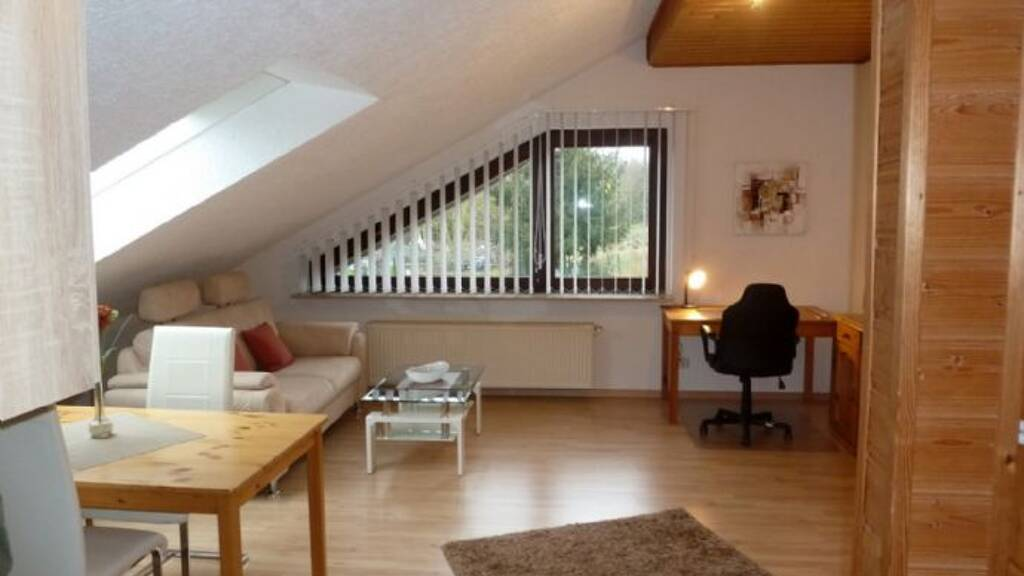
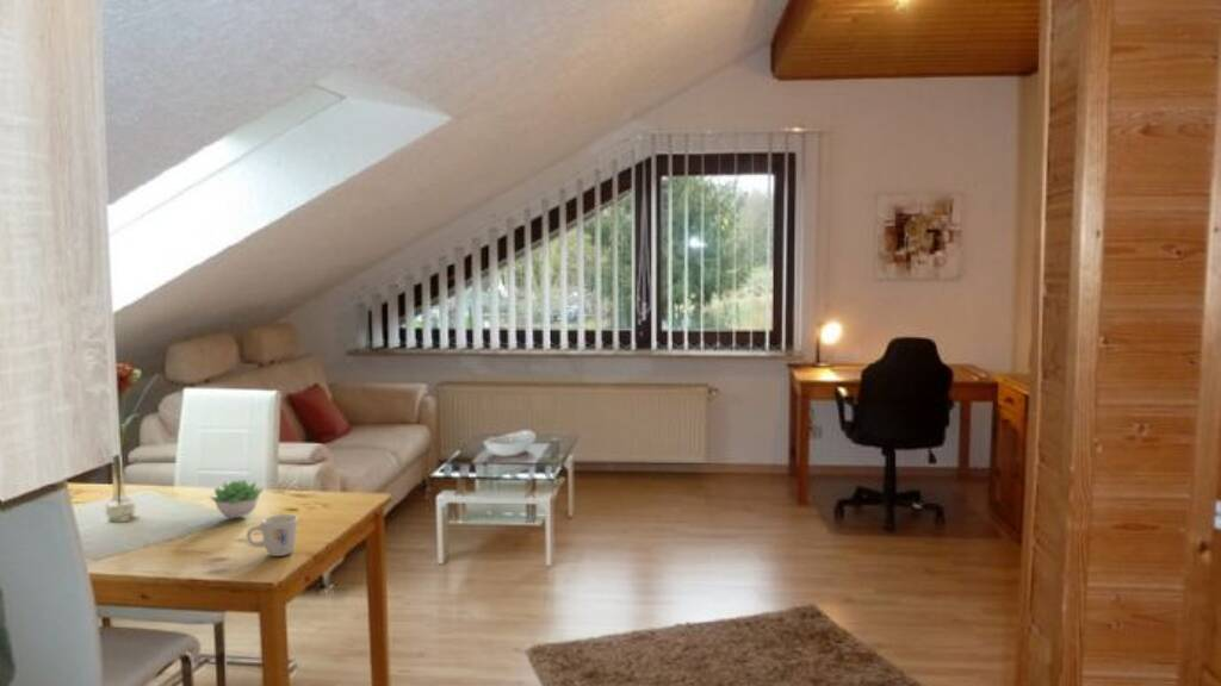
+ mug (272, 536)
+ succulent plant (236, 499)
